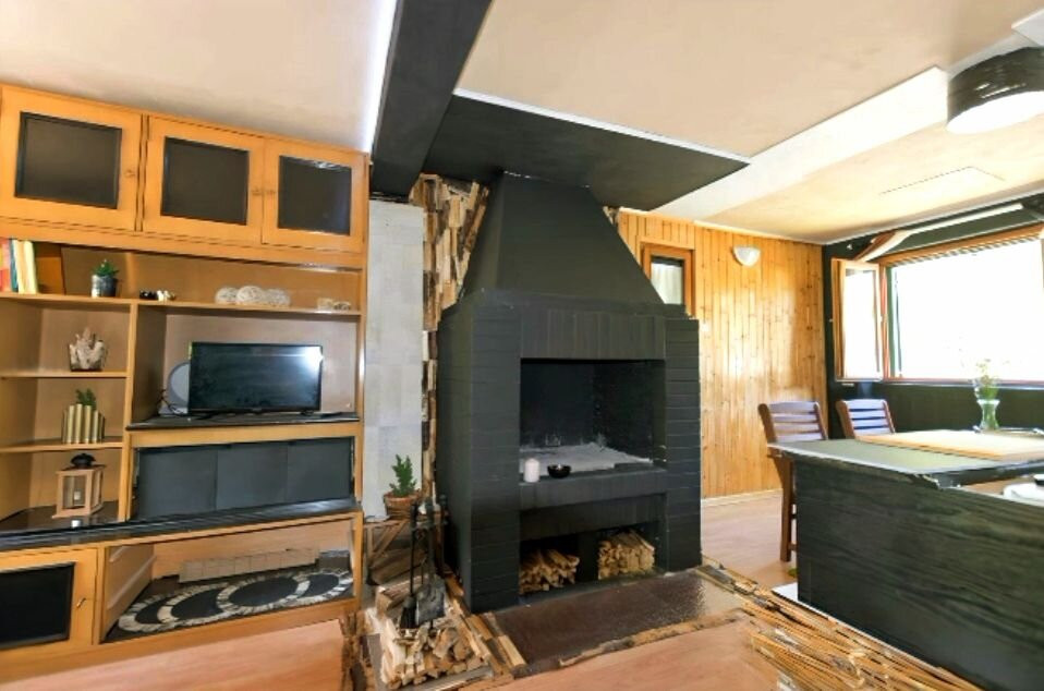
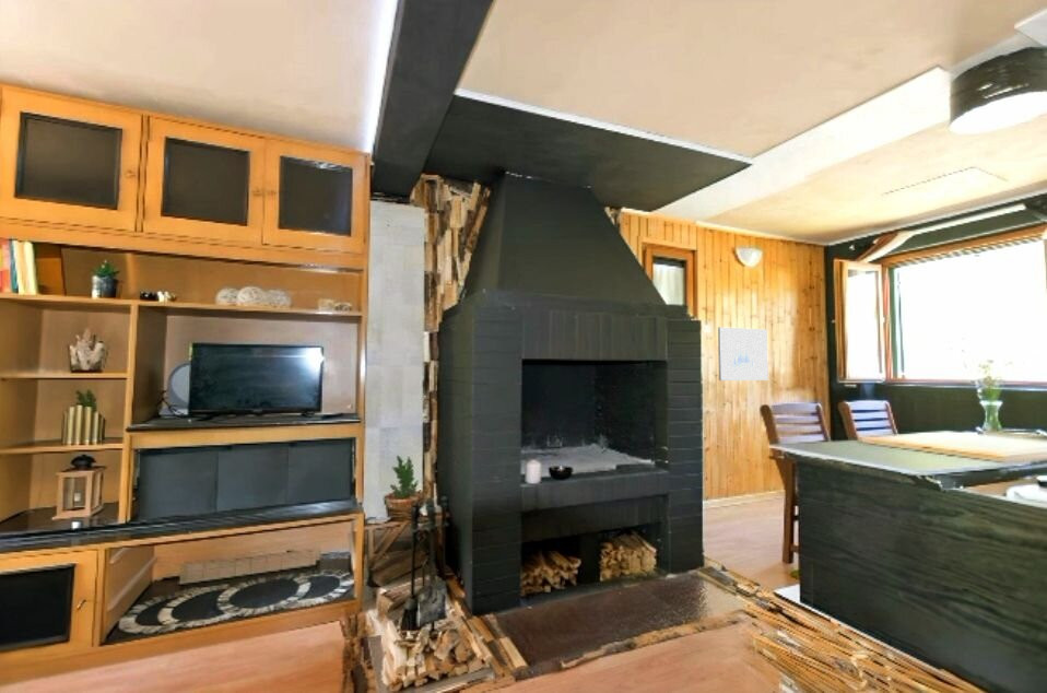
+ wall art (743, 354)
